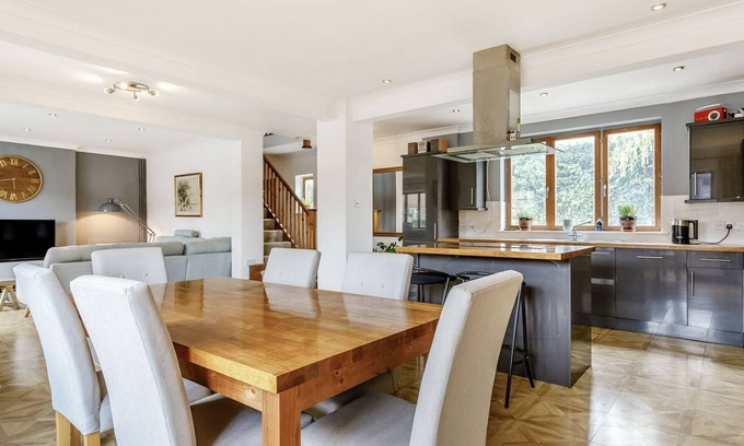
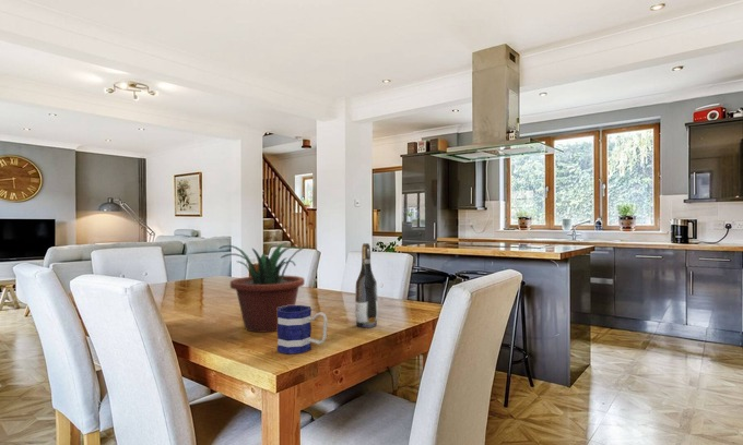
+ mug (302, 328)
+ wine bottle (366, 284)
+ potted plant (266, 285)
